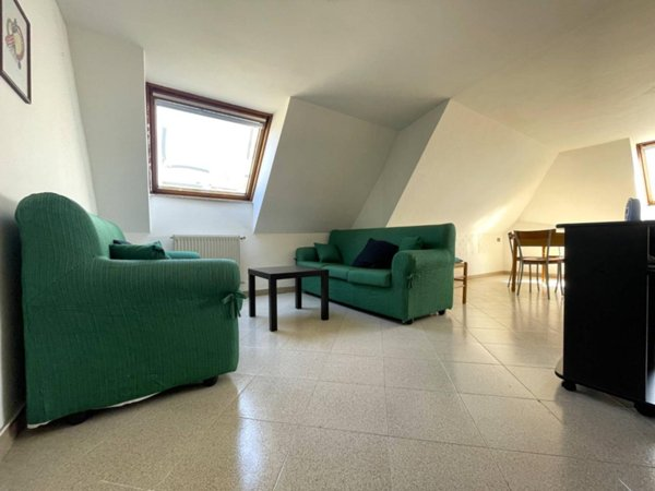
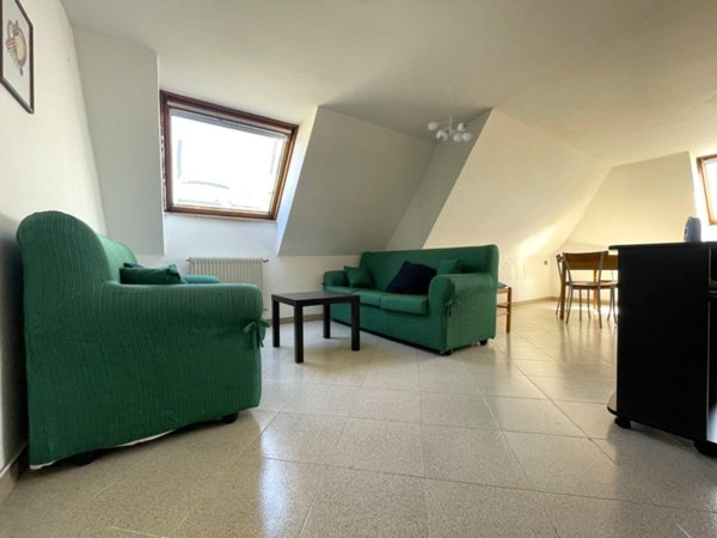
+ ceiling light fixture (451, 116)
